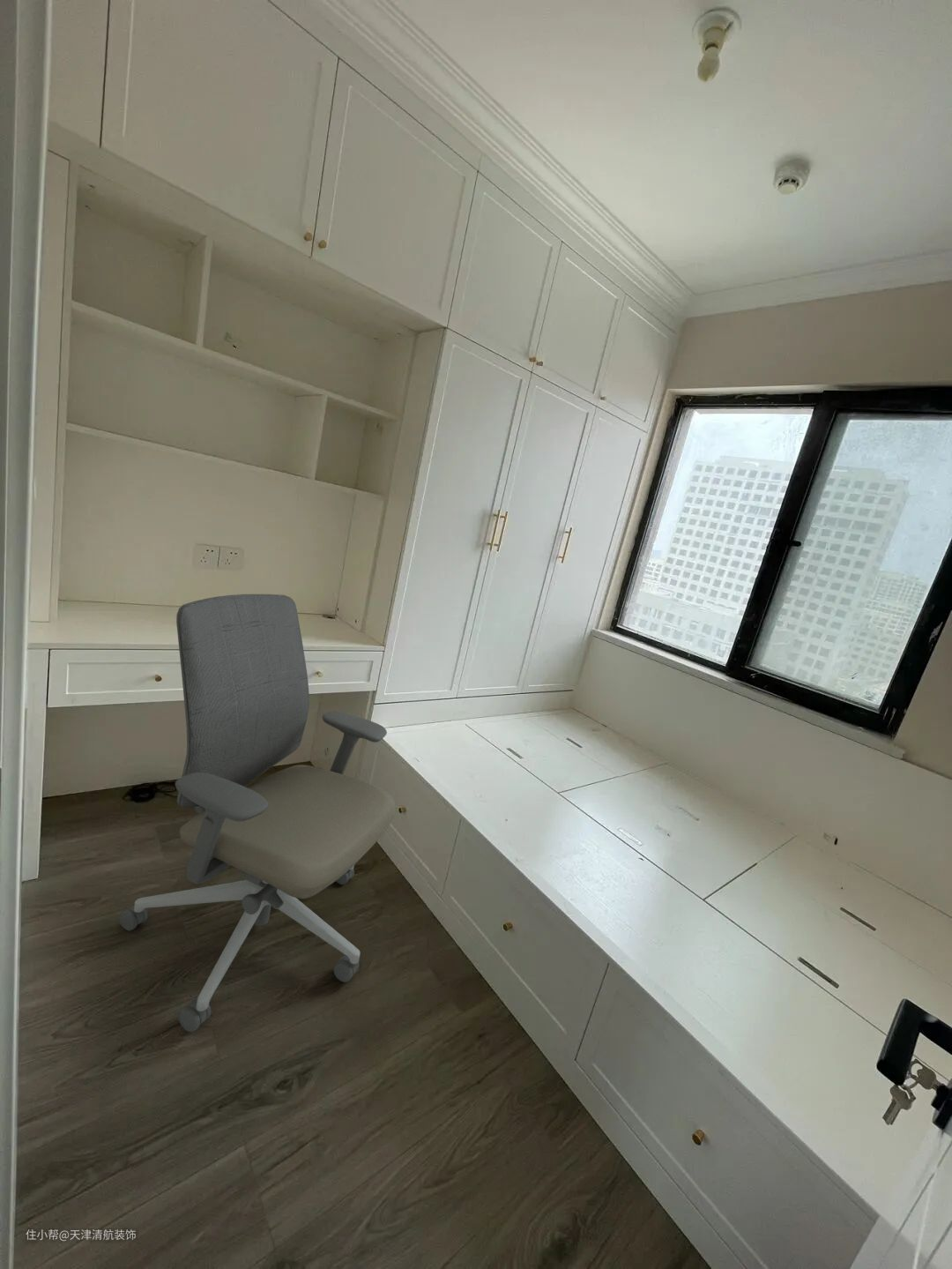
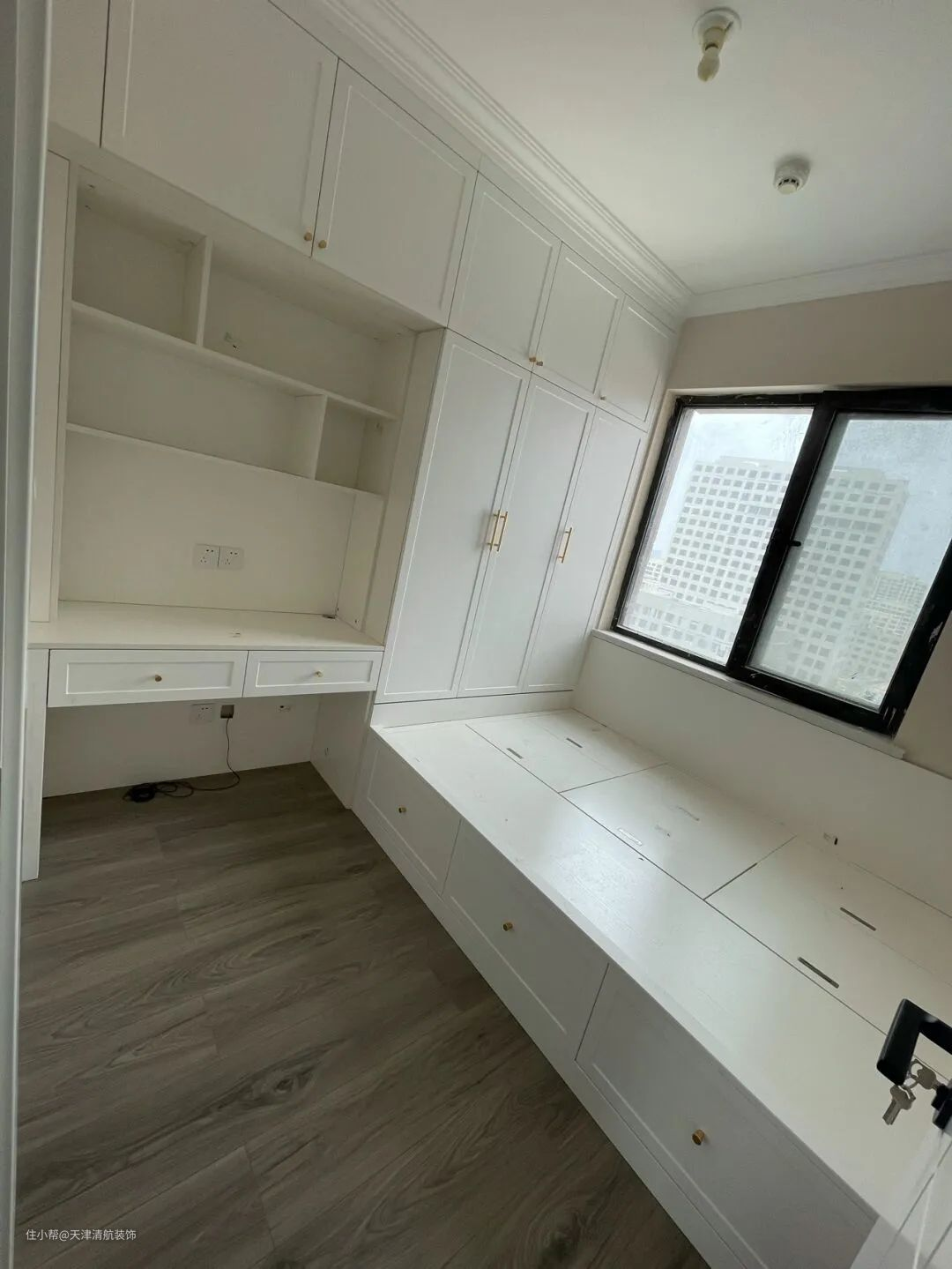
- office chair (286, 787)
